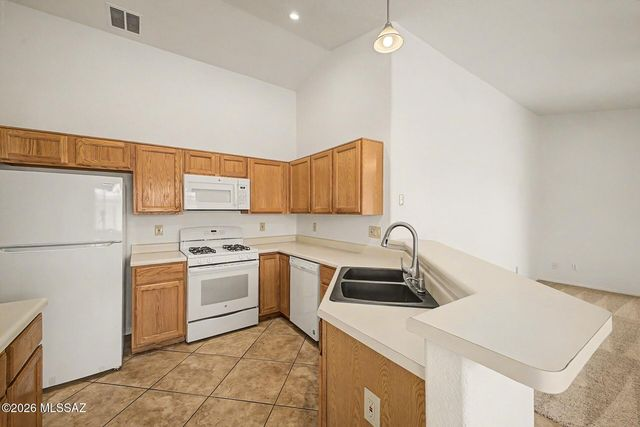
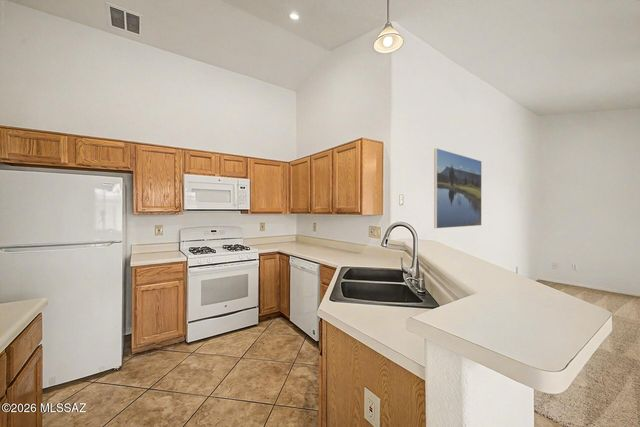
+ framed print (460, 191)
